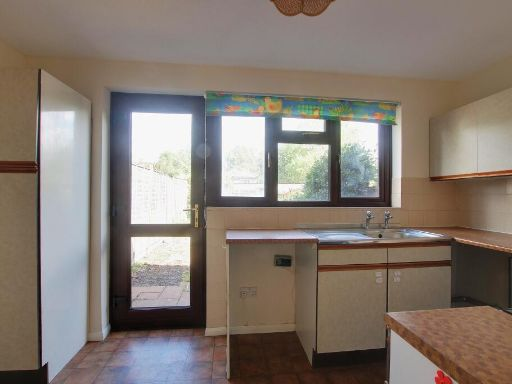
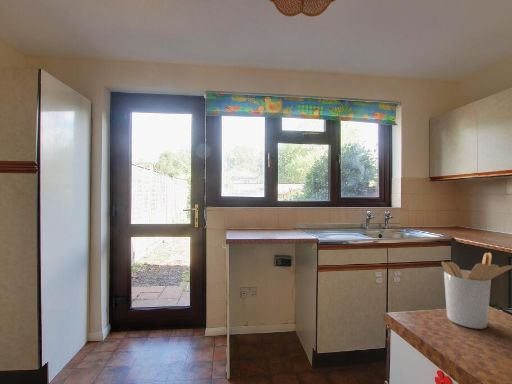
+ utensil holder (474, 289)
